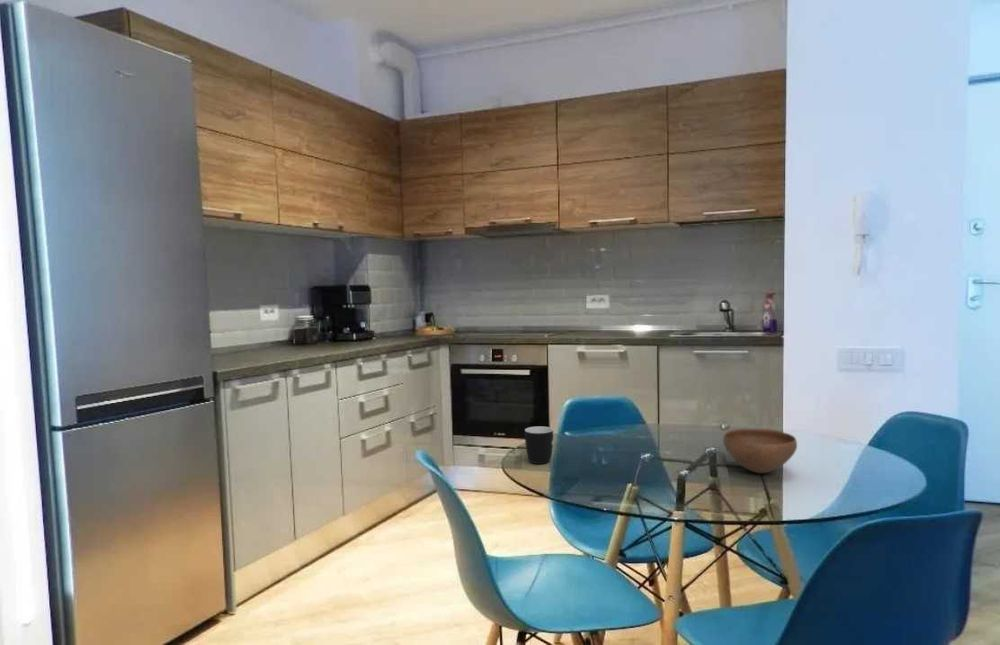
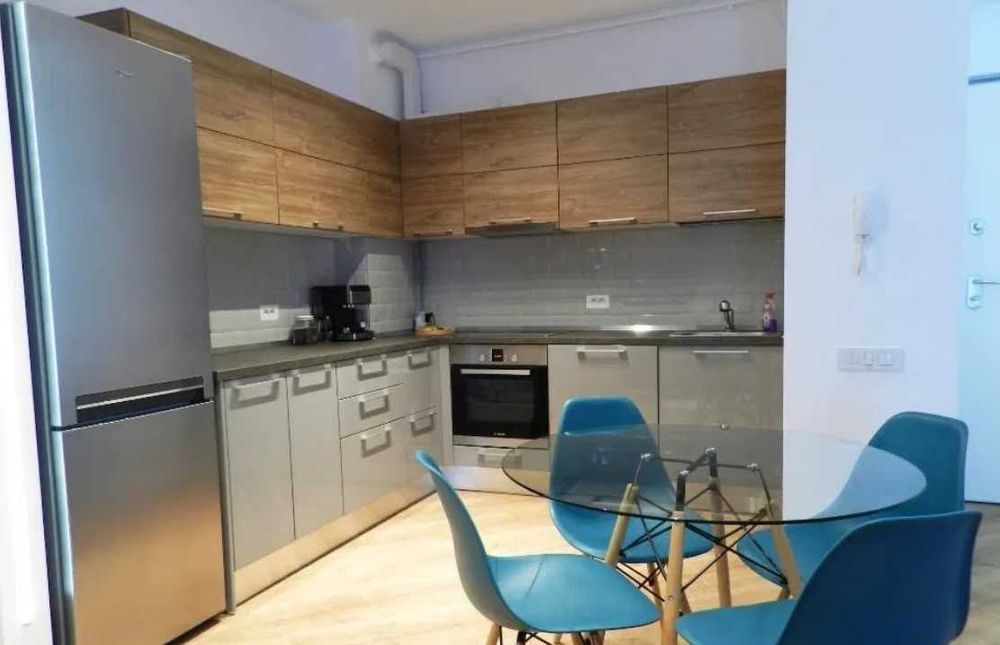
- bowl (759, 454)
- mug (538, 444)
